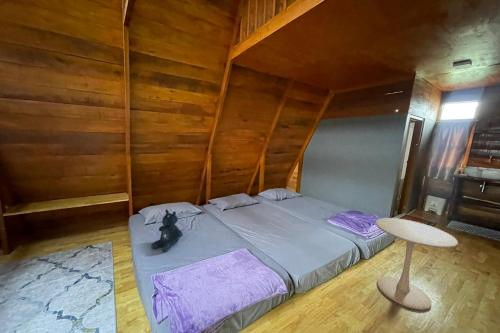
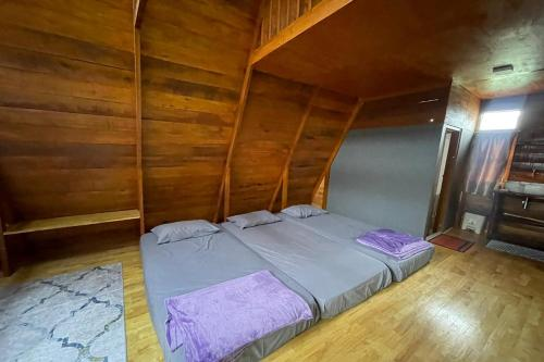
- stuffed bear (166, 229)
- side table (407, 261)
